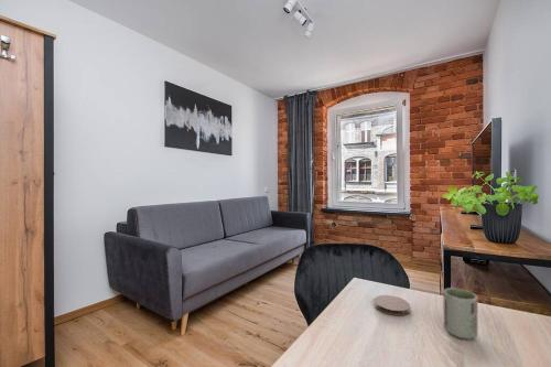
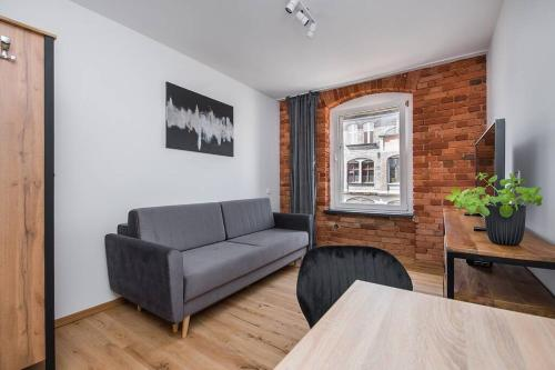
- cup (460, 313)
- coaster (391, 304)
